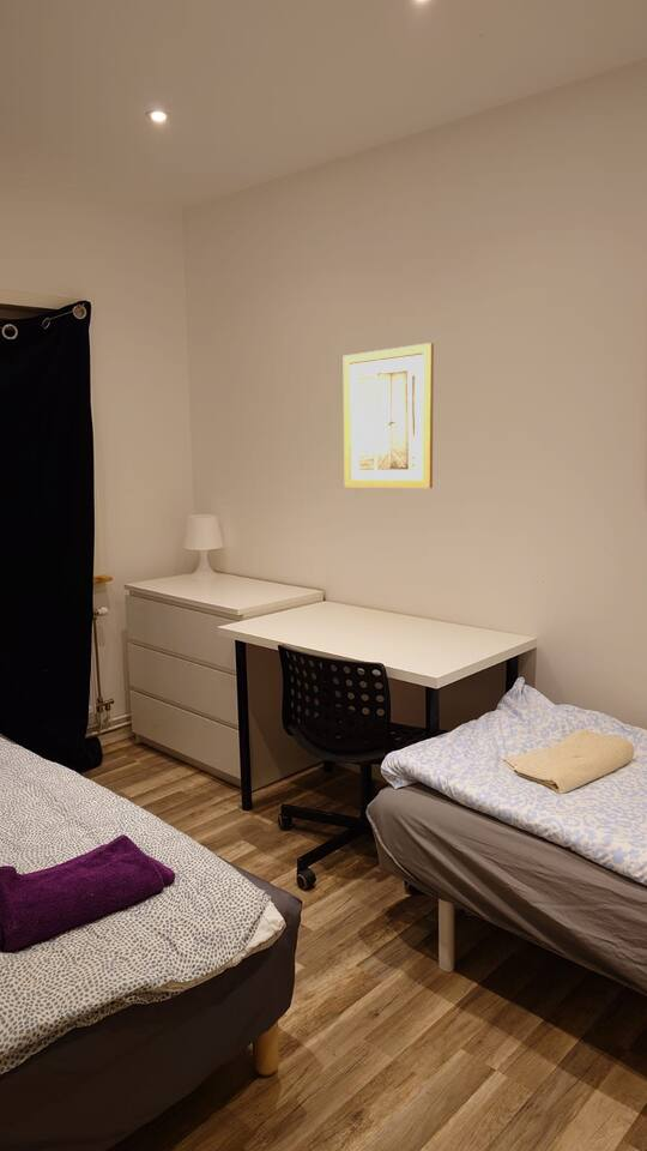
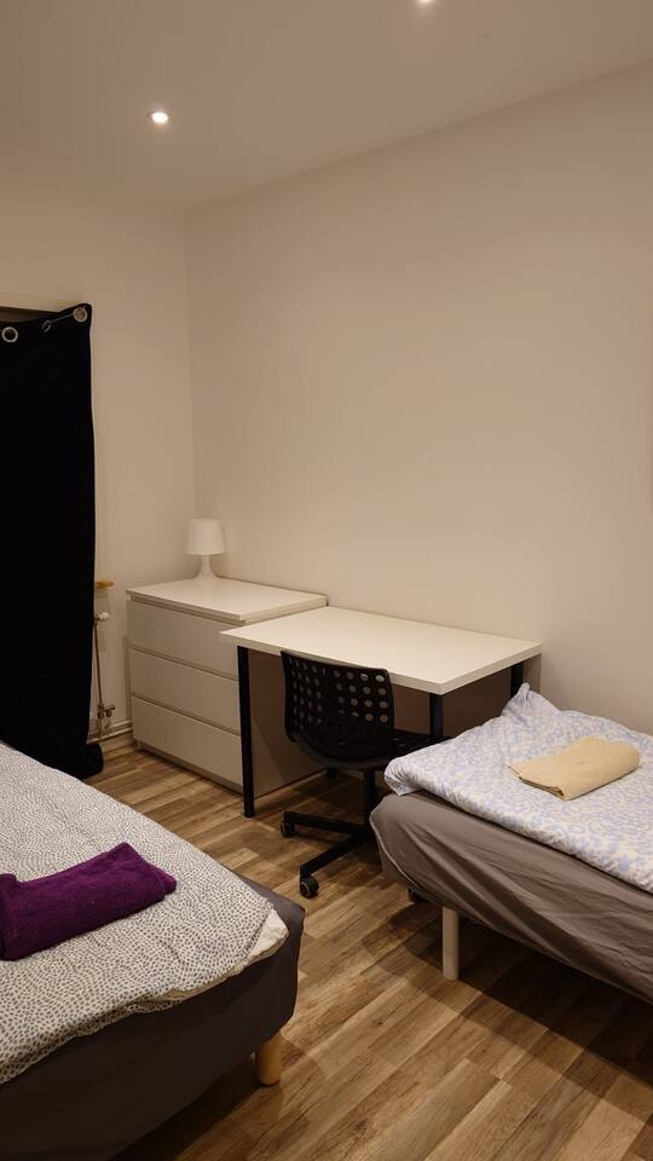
- wall art (386, 418)
